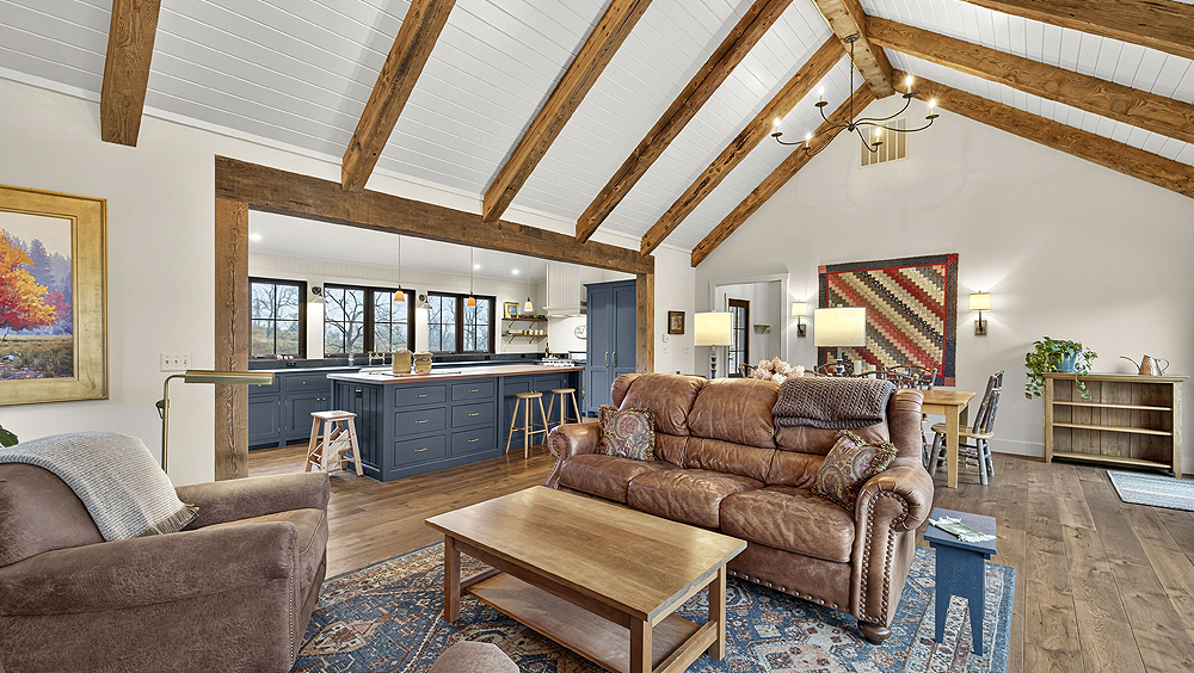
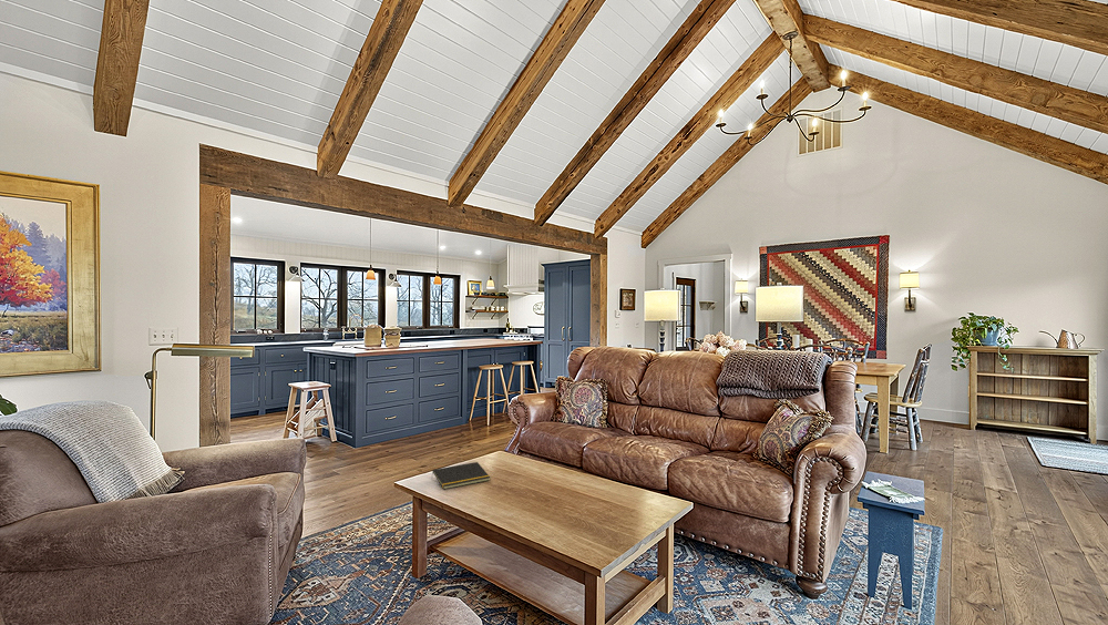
+ notepad (461, 474)
